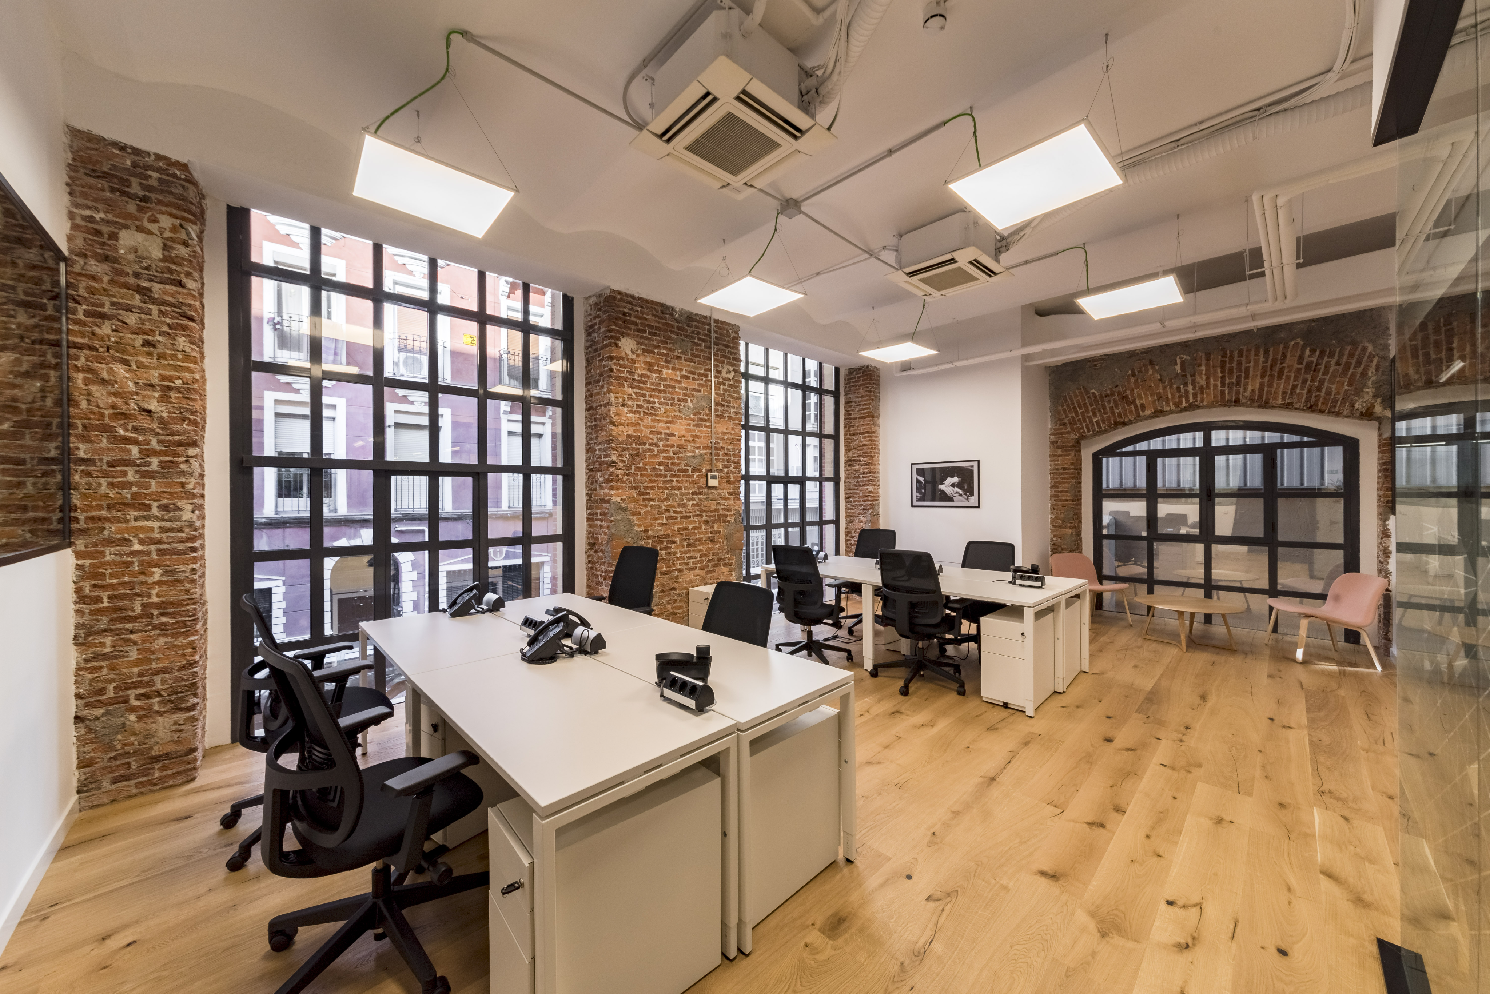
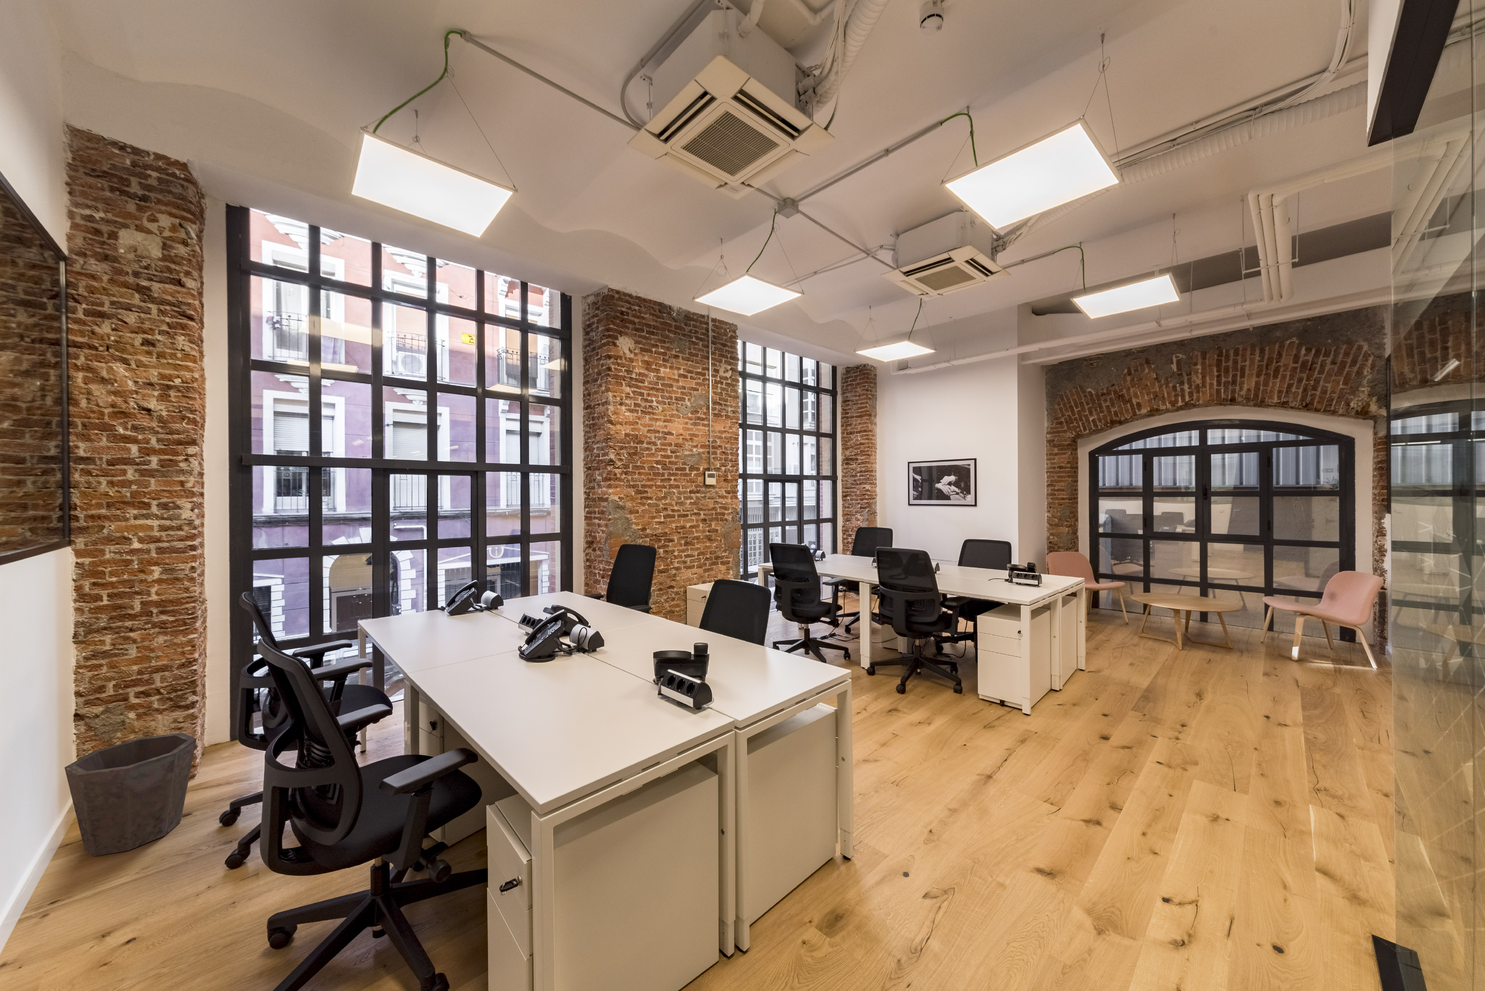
+ waste bin (134, 793)
